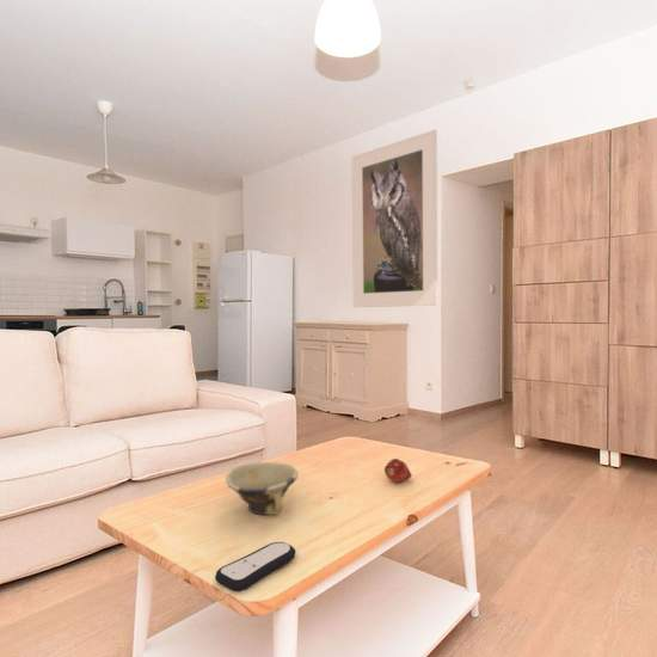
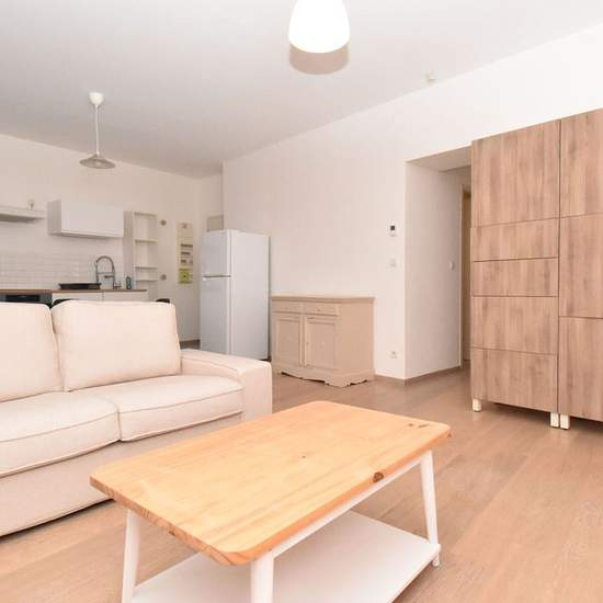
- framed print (391, 226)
- bowl (263, 491)
- fruit (398, 469)
- remote control (258, 563)
